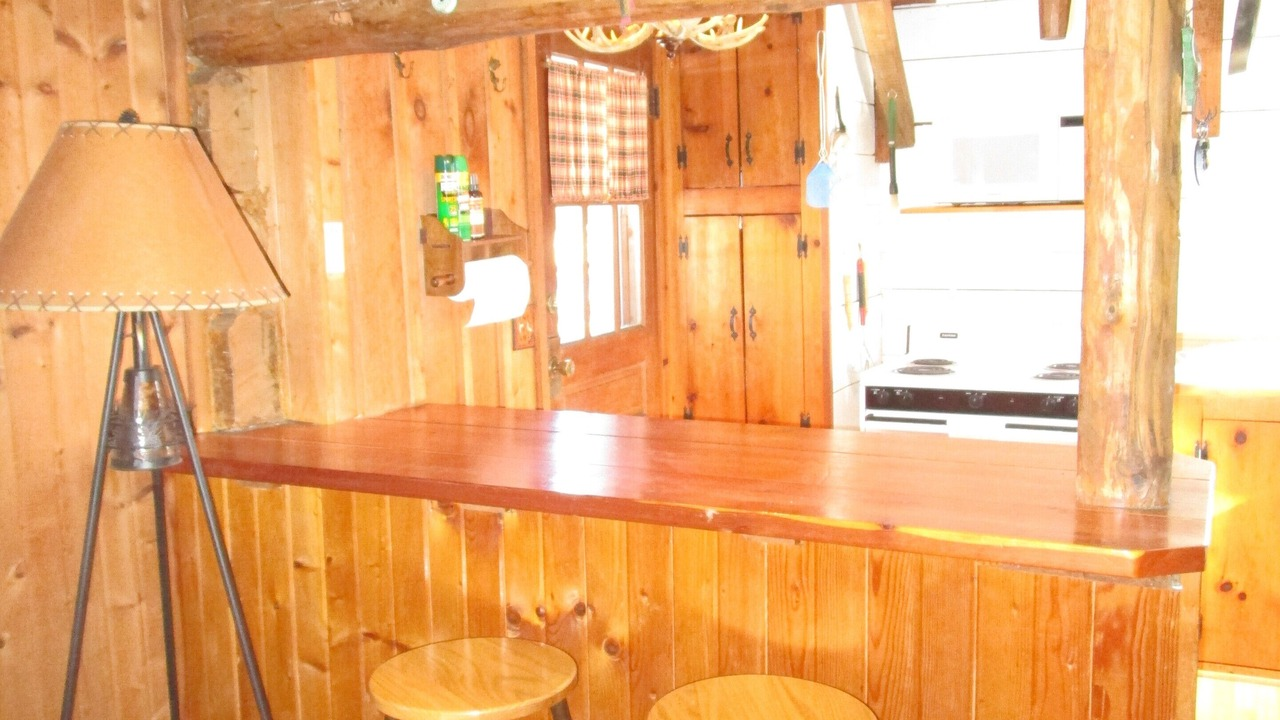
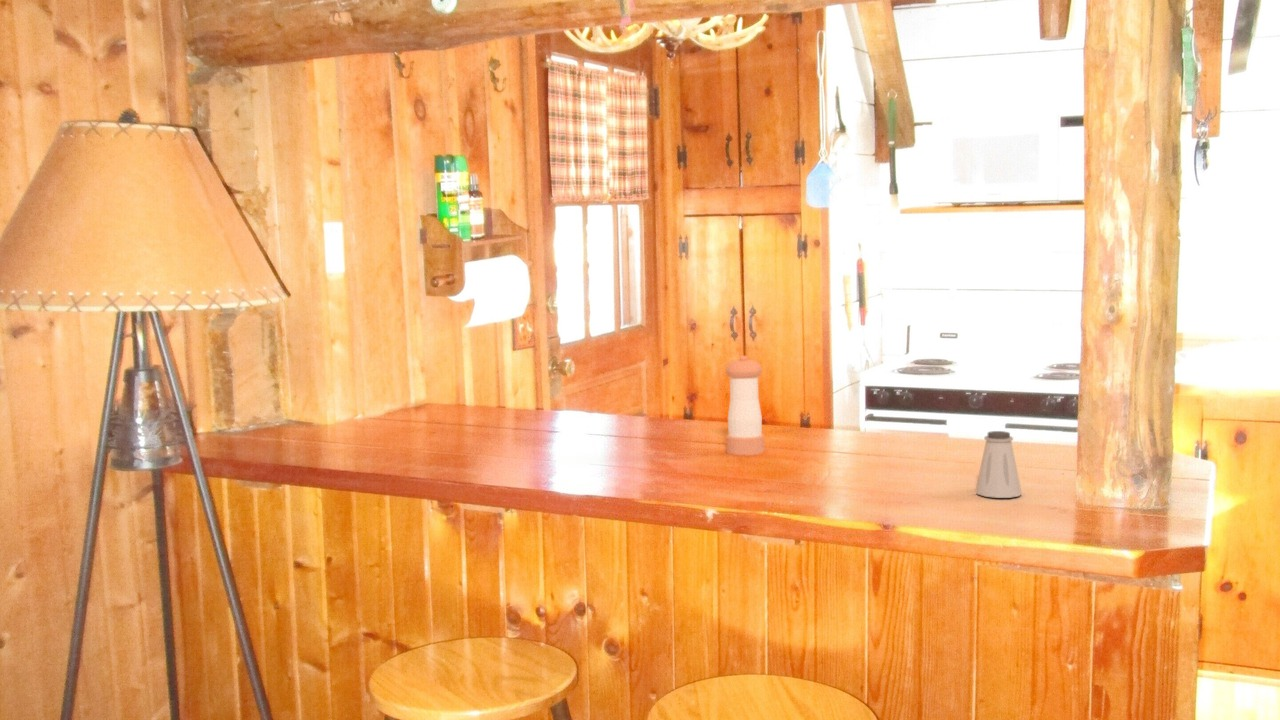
+ pepper shaker (744, 404)
+ saltshaker (998, 463)
